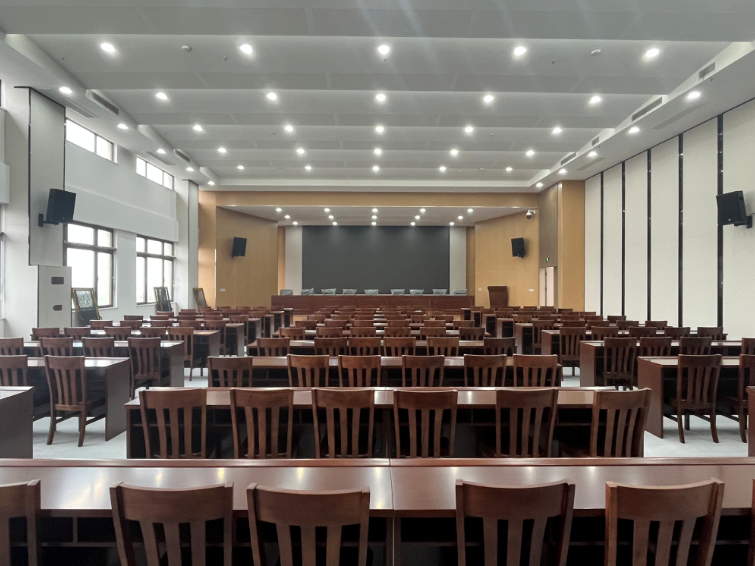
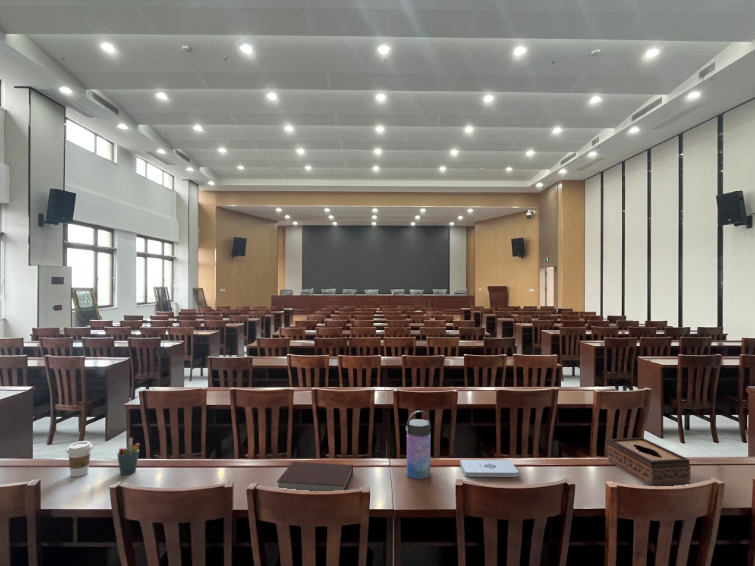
+ notebook (316, 476)
+ water bottle (418, 442)
+ coffee cup (79, 459)
+ pen holder (128, 456)
+ notepad (488, 468)
+ tissue box (646, 461)
